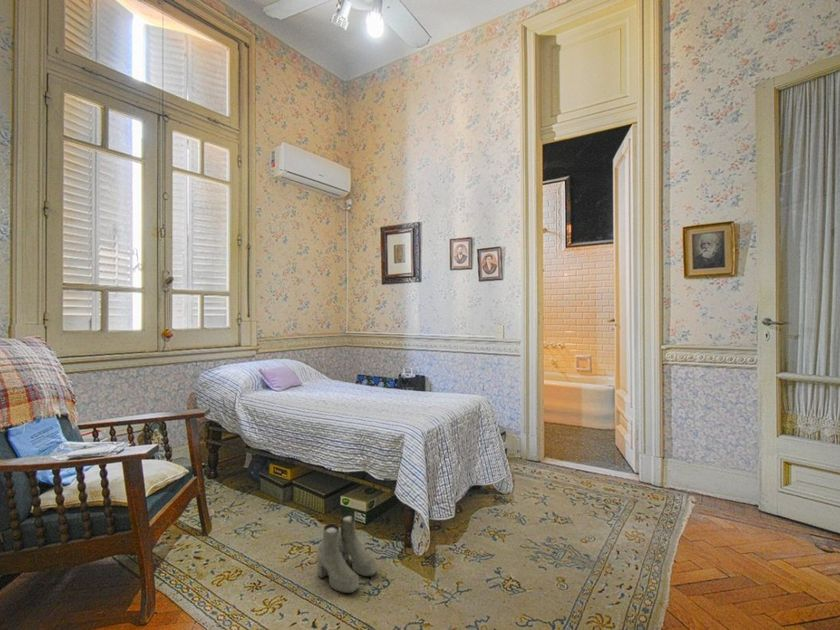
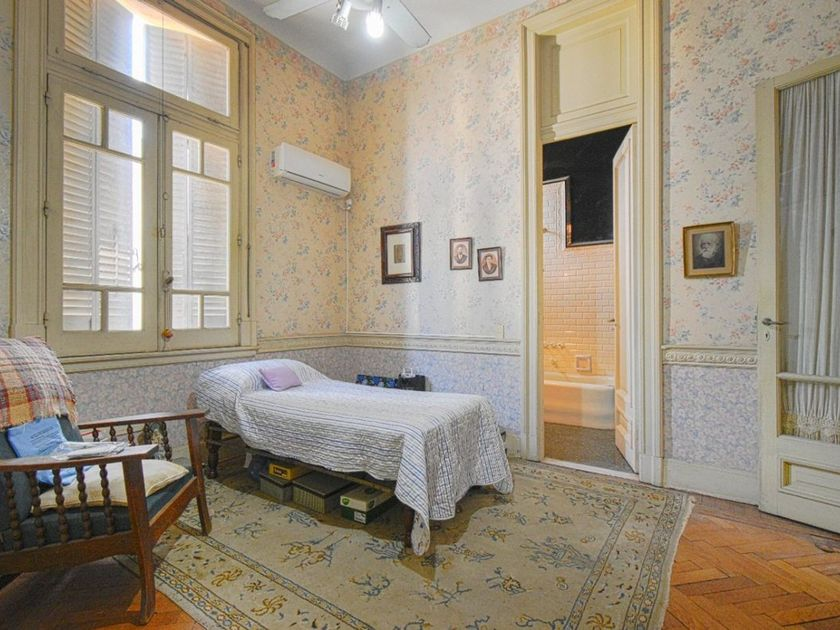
- boots (346, 548)
